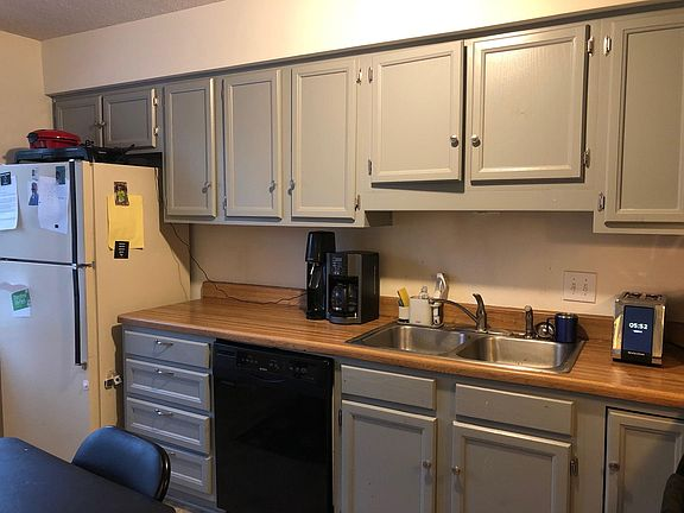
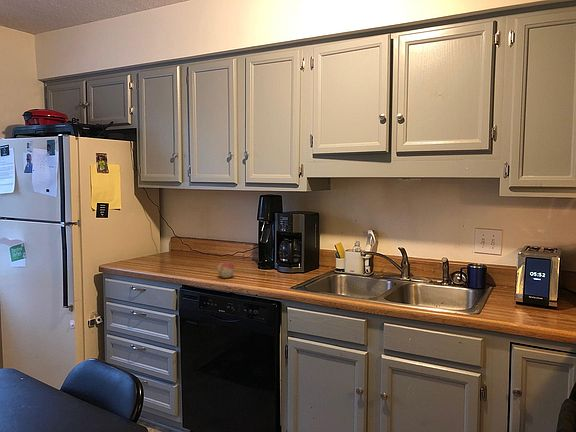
+ fruit (225, 269)
